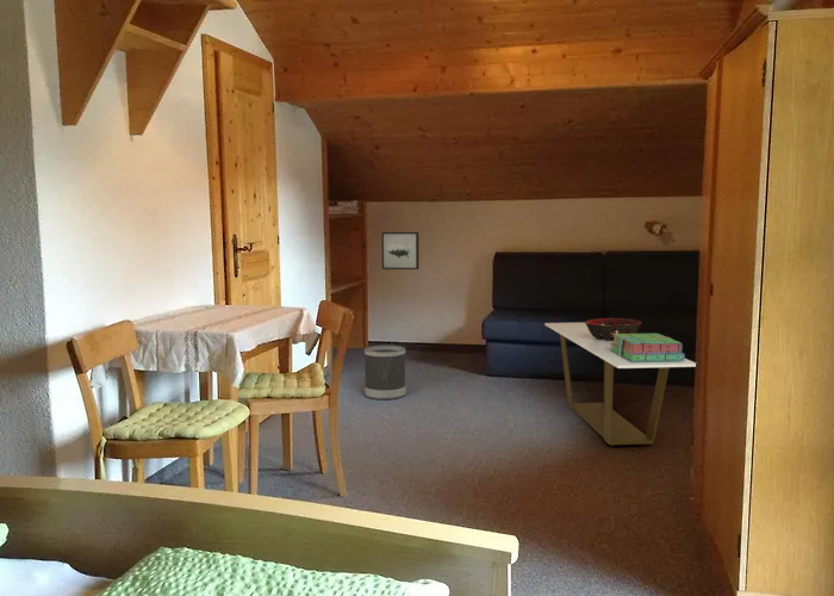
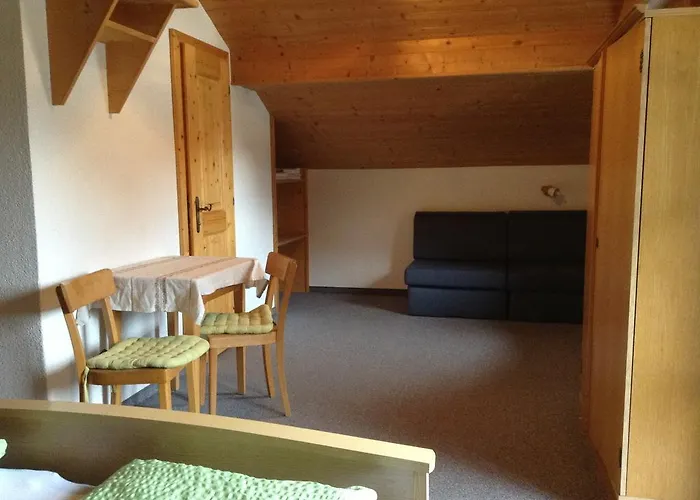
- decorative bowl (612, 329)
- coffee table (608, 381)
- wall art (400, 250)
- stack of books (646, 346)
- wastebasket (385, 371)
